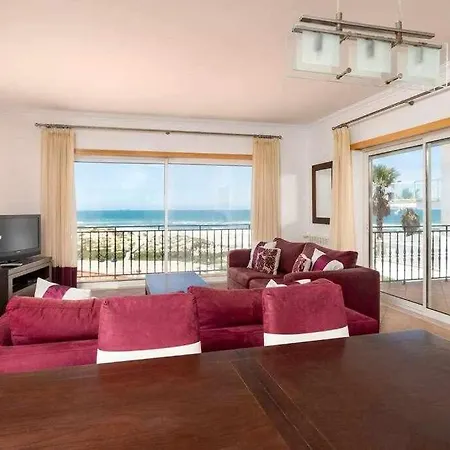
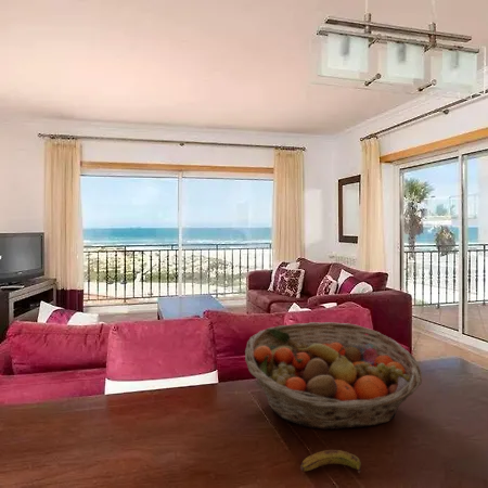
+ fruit basket (330, 370)
+ banana (330, 463)
